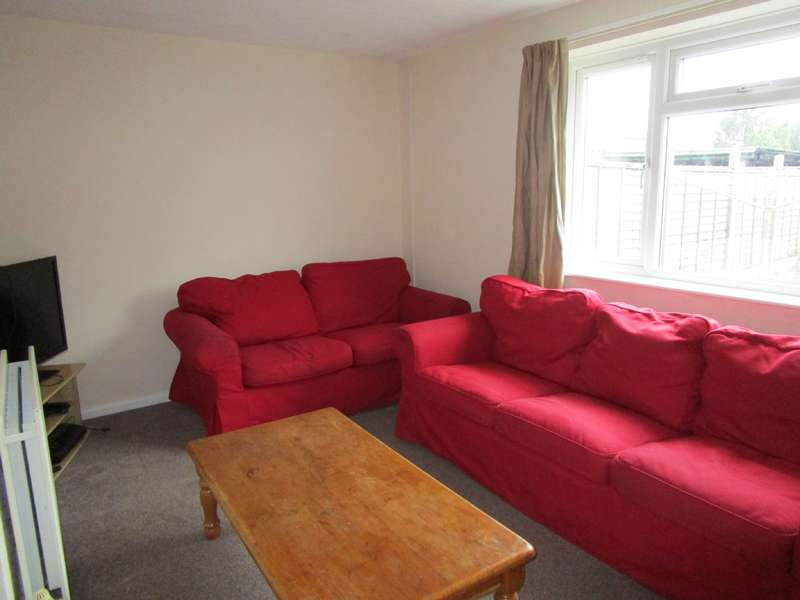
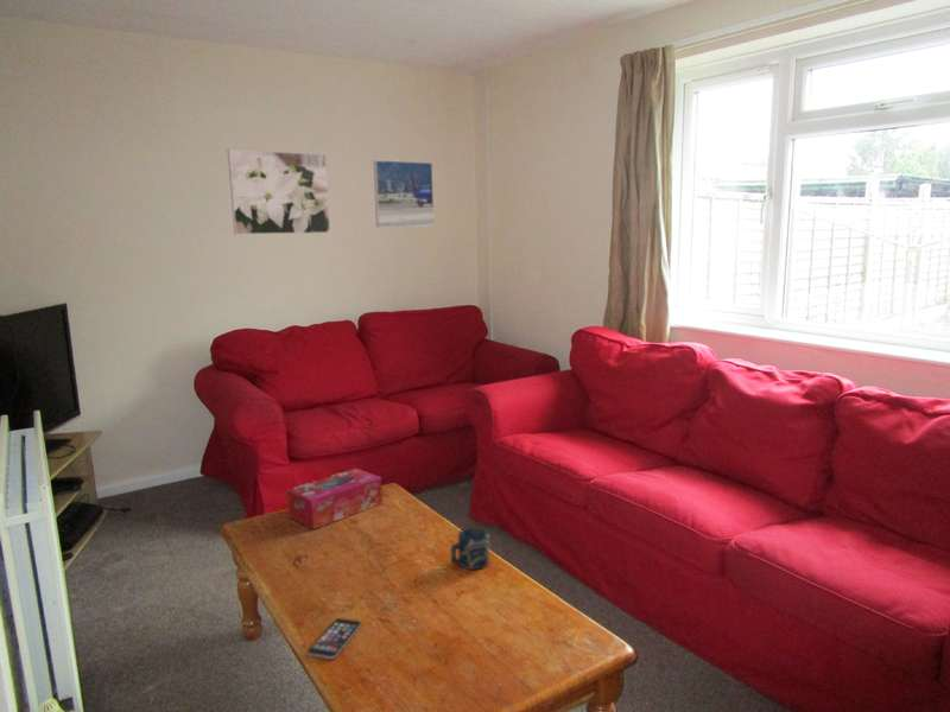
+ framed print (280, 192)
+ tissue box (335, 496)
+ smartphone (335, 637)
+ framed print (404, 193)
+ cup (469, 549)
